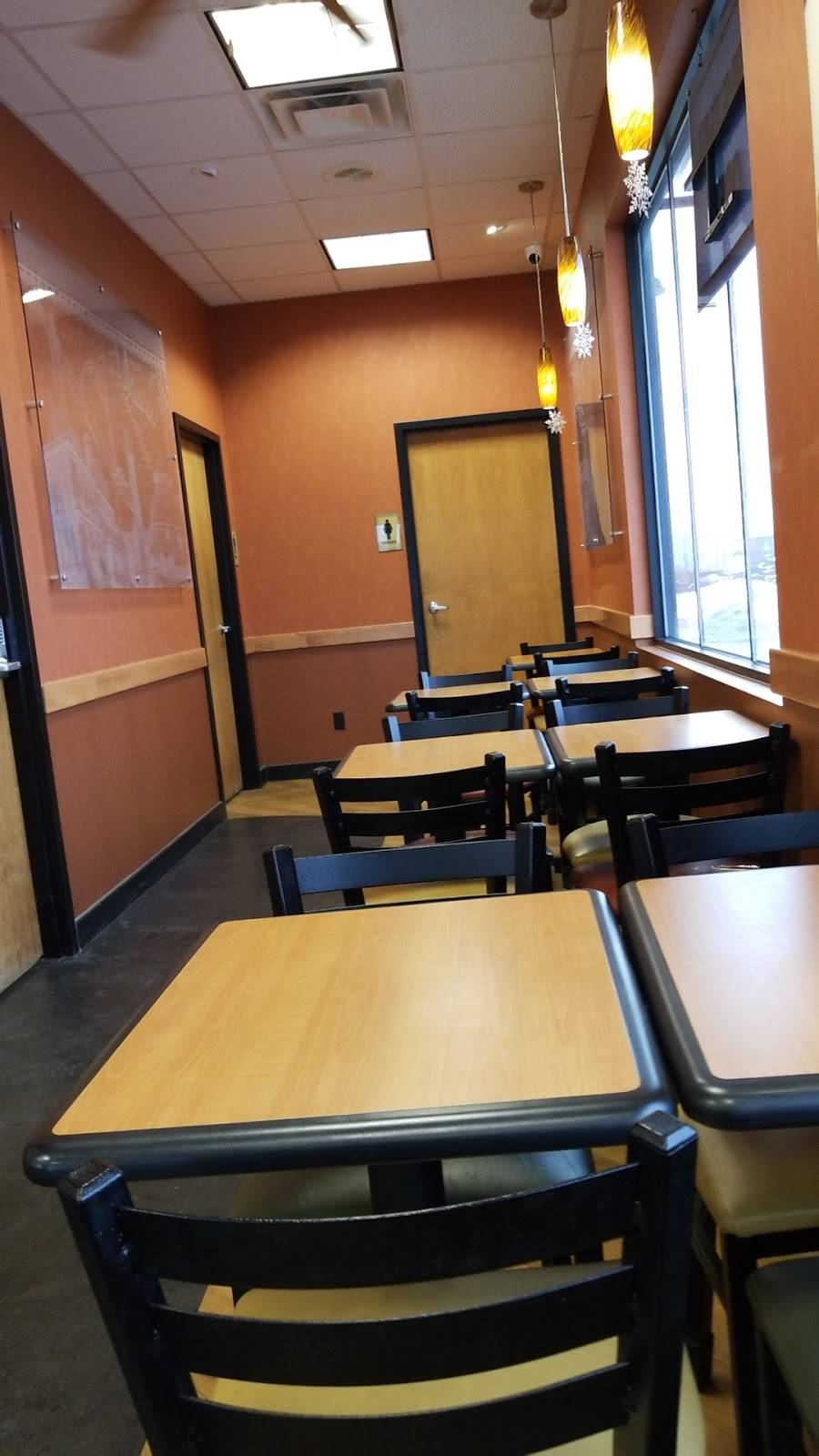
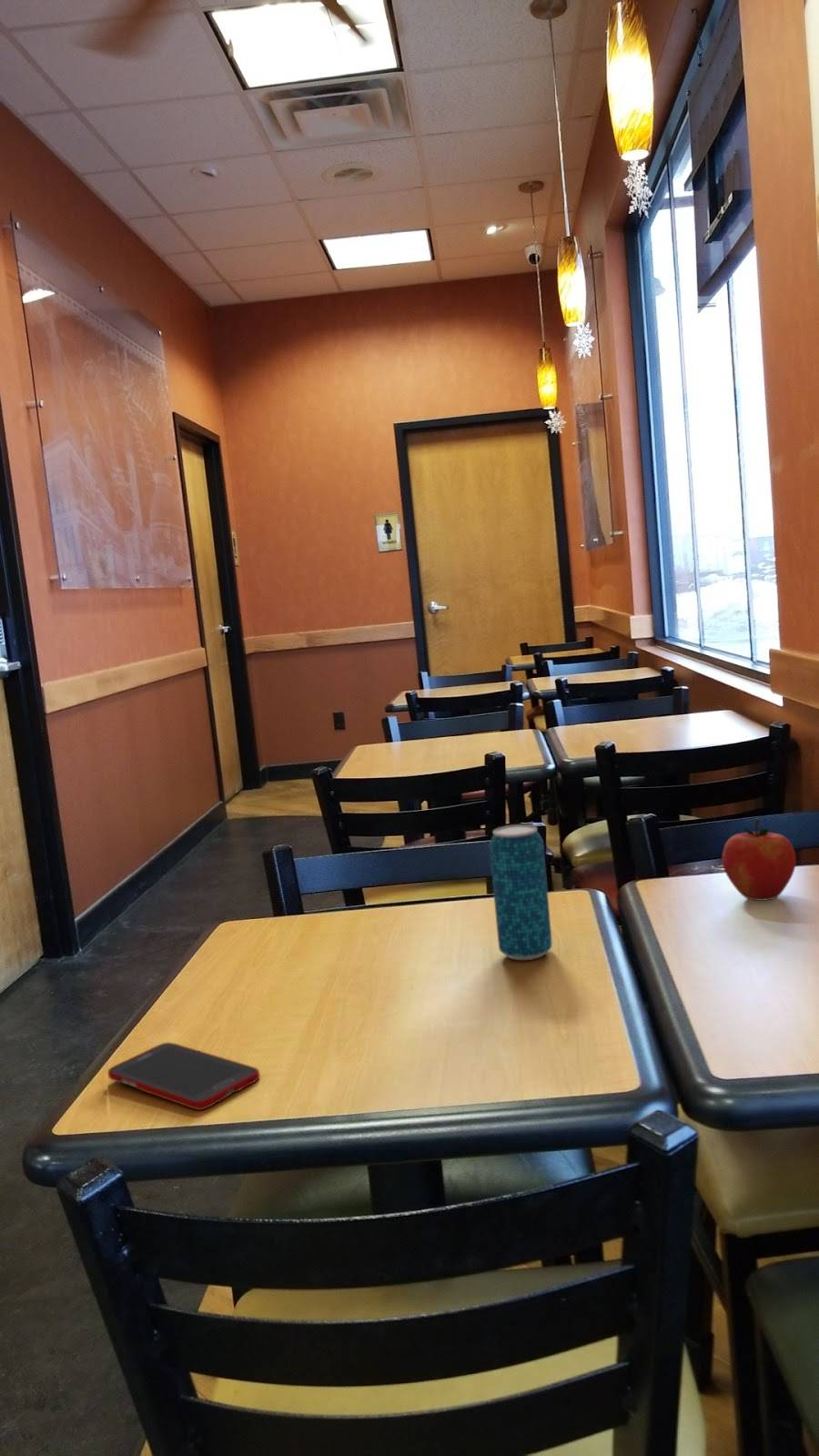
+ cell phone (182, 1074)
+ beverage can (521, 892)
+ apple (758, 858)
